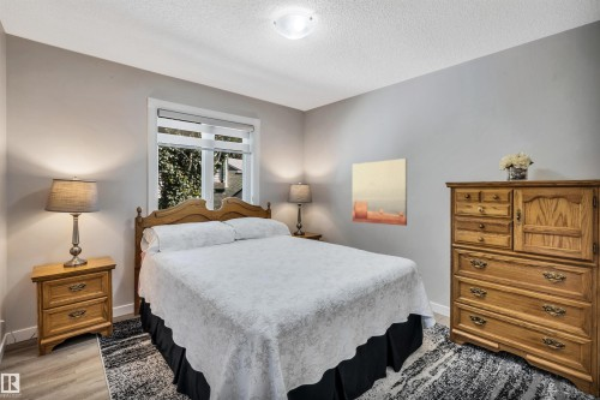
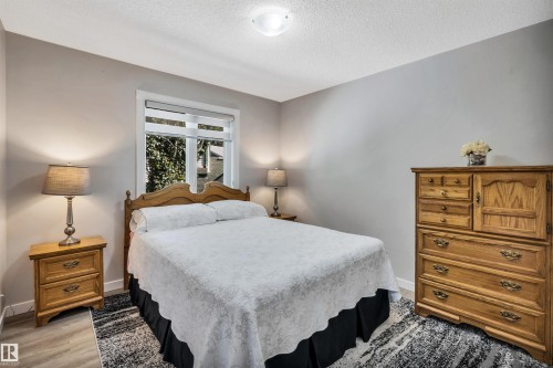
- wall art (377, 192)
